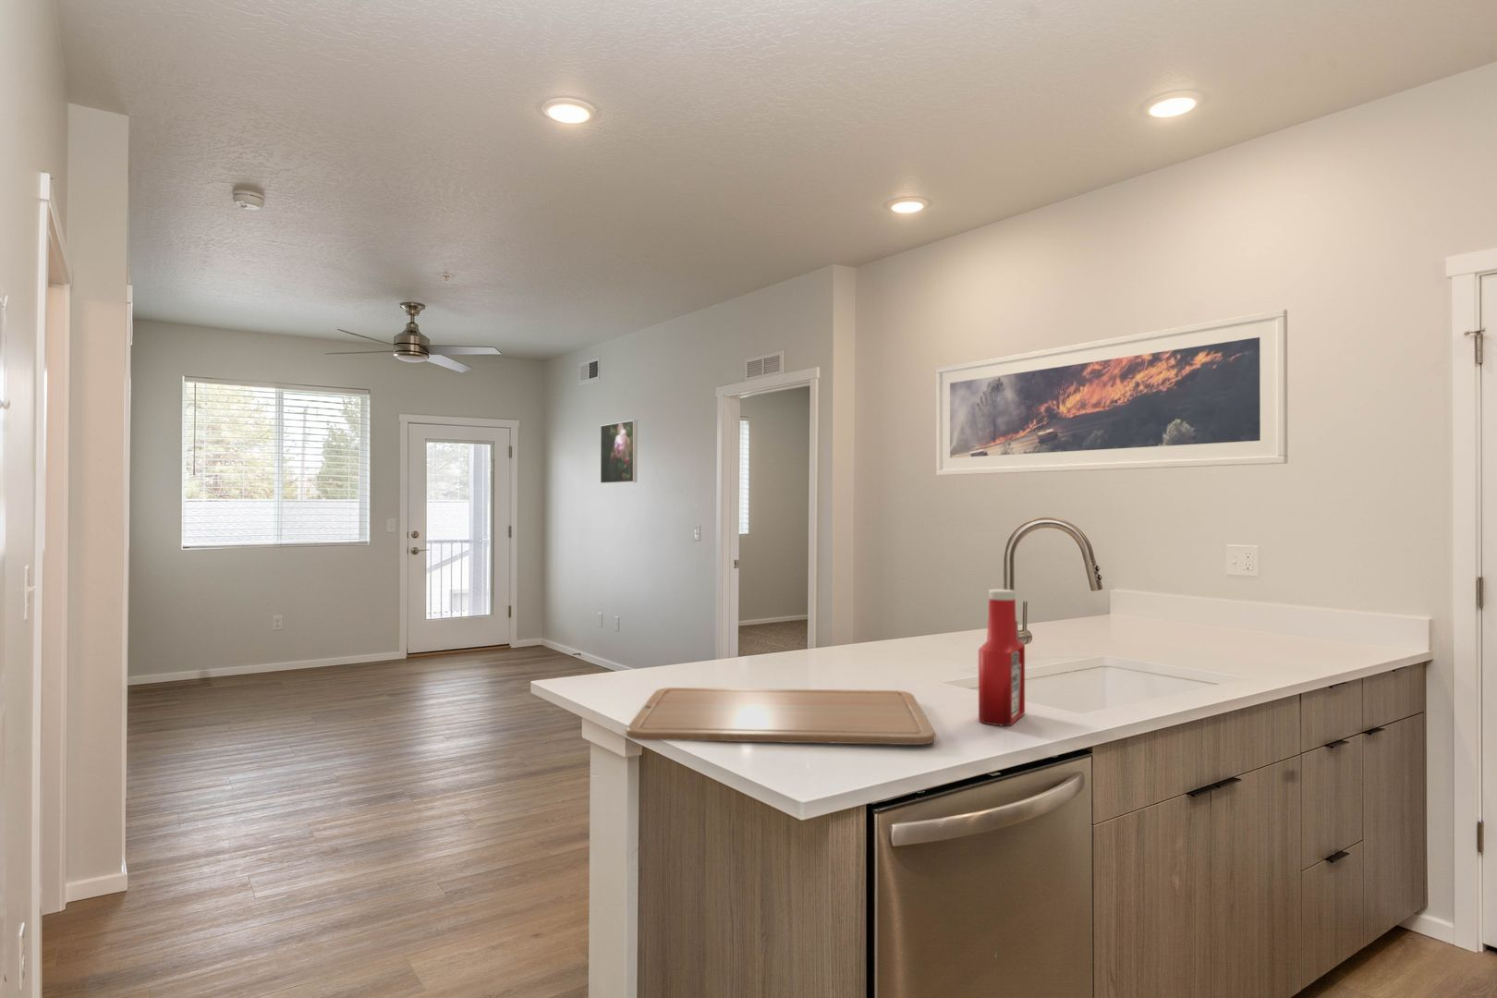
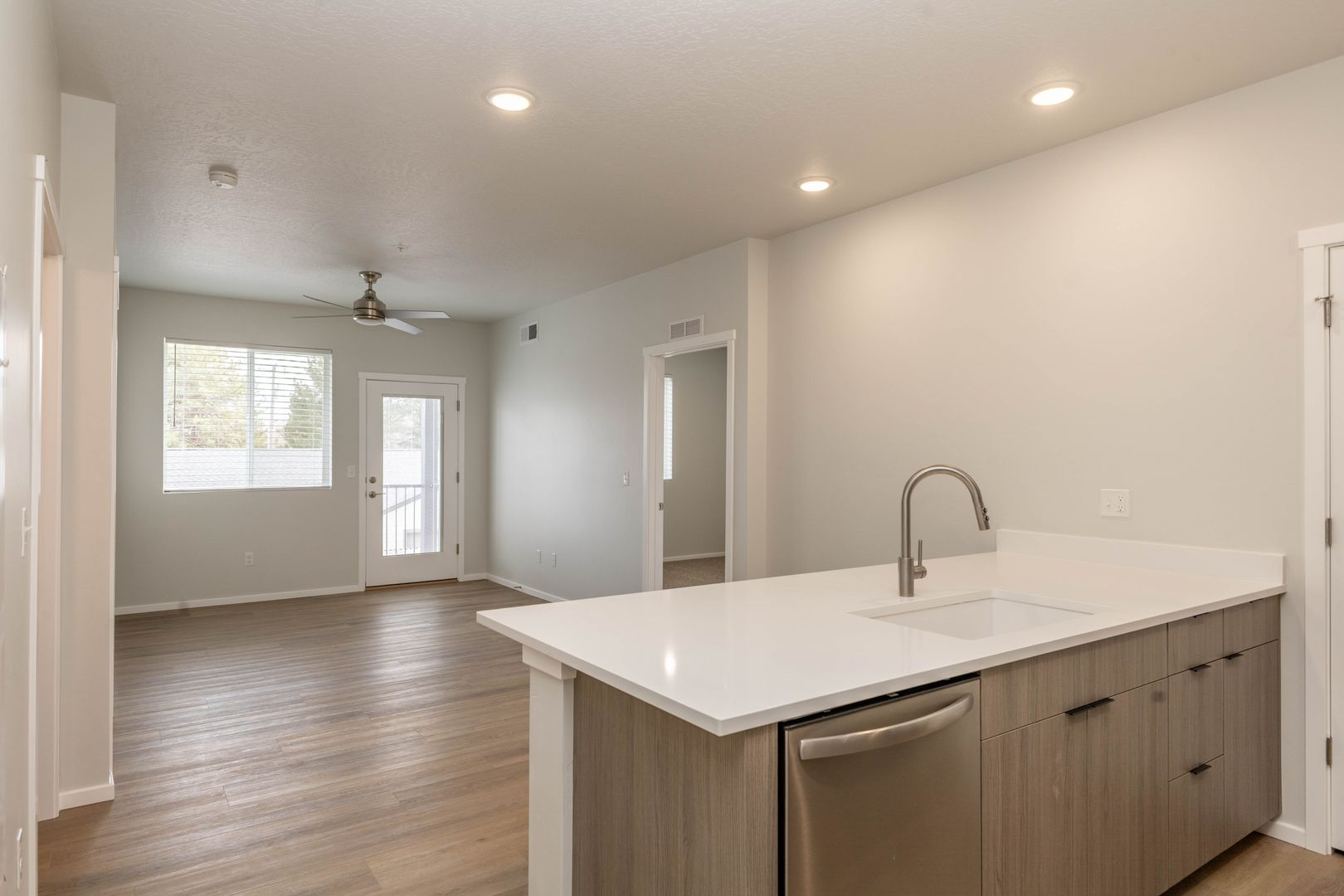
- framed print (617, 453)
- chopping board (781, 713)
- soap bottle (1001, 654)
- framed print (1080, 407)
